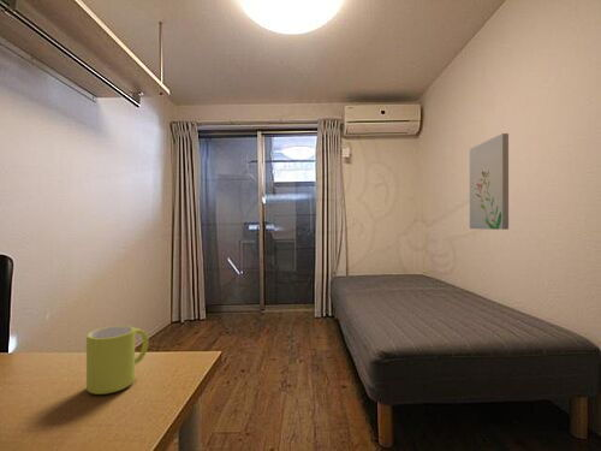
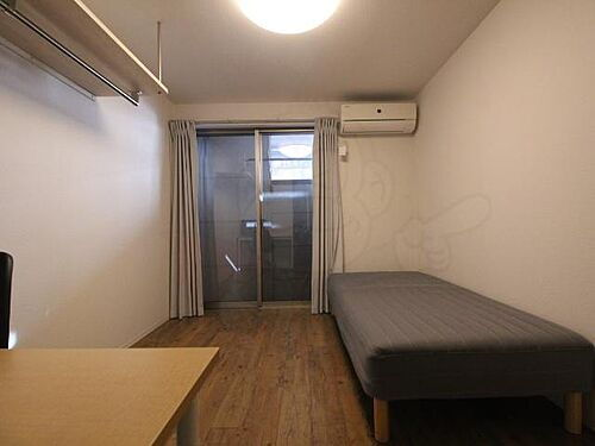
- mug (120, 355)
- wall art (487, 185)
